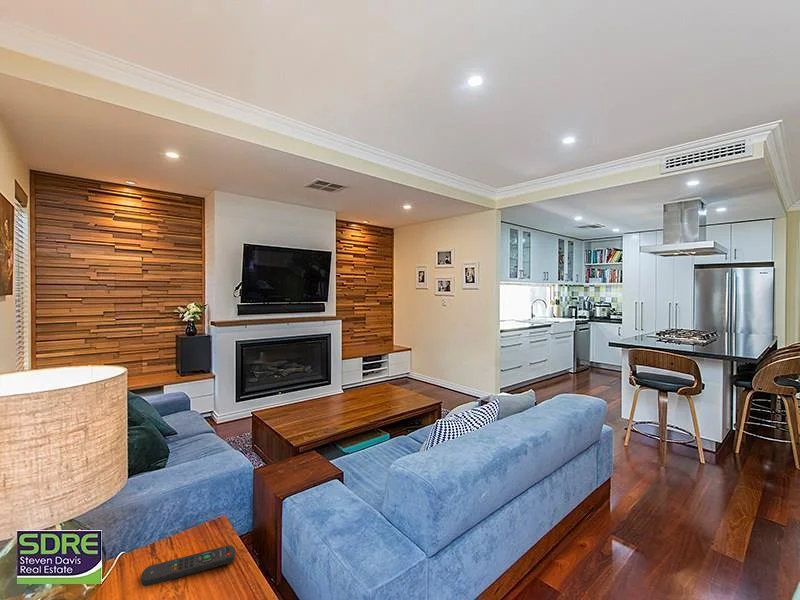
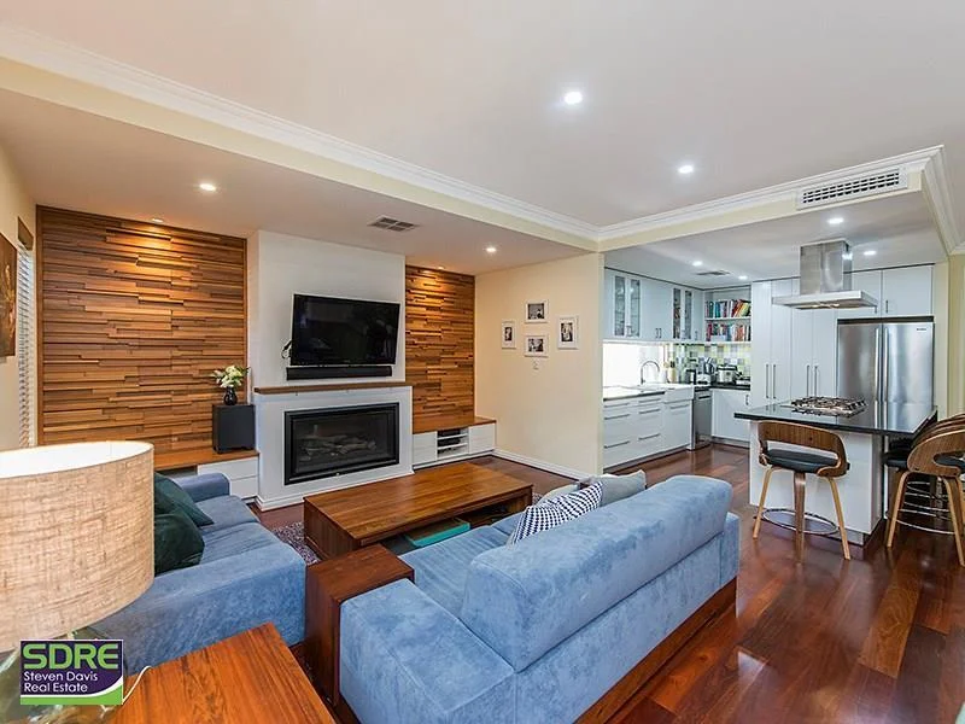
- remote control (190, 564)
